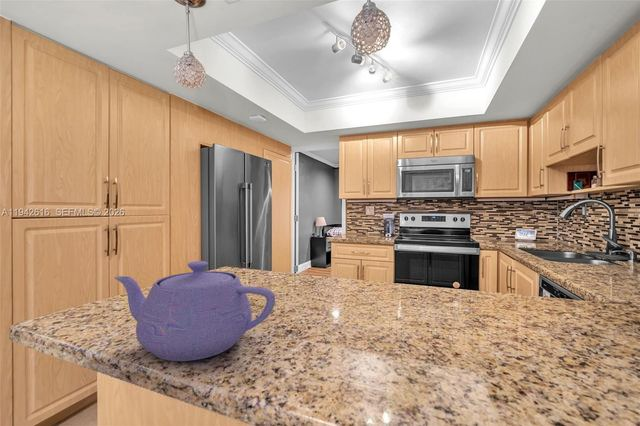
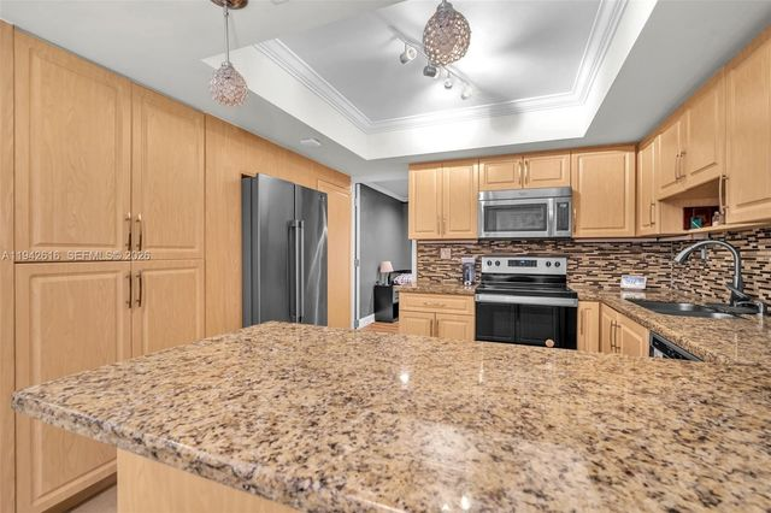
- teapot (192, 302)
